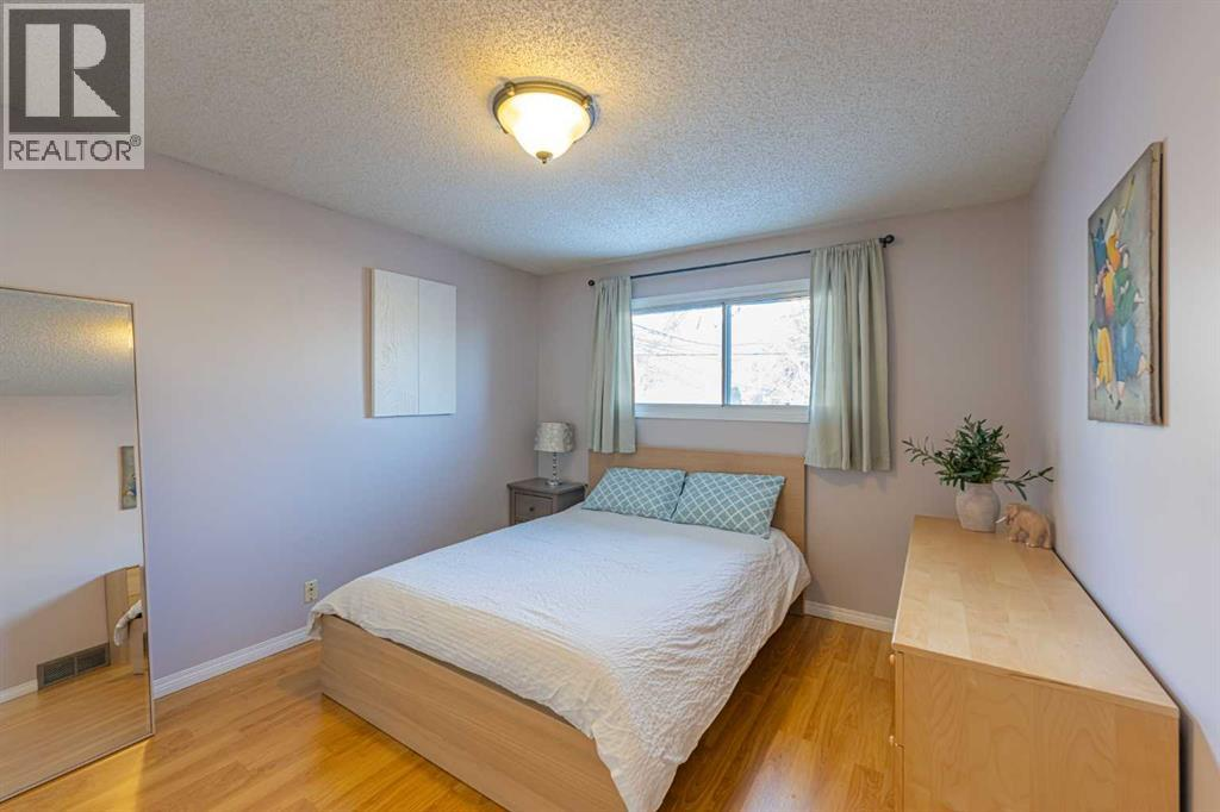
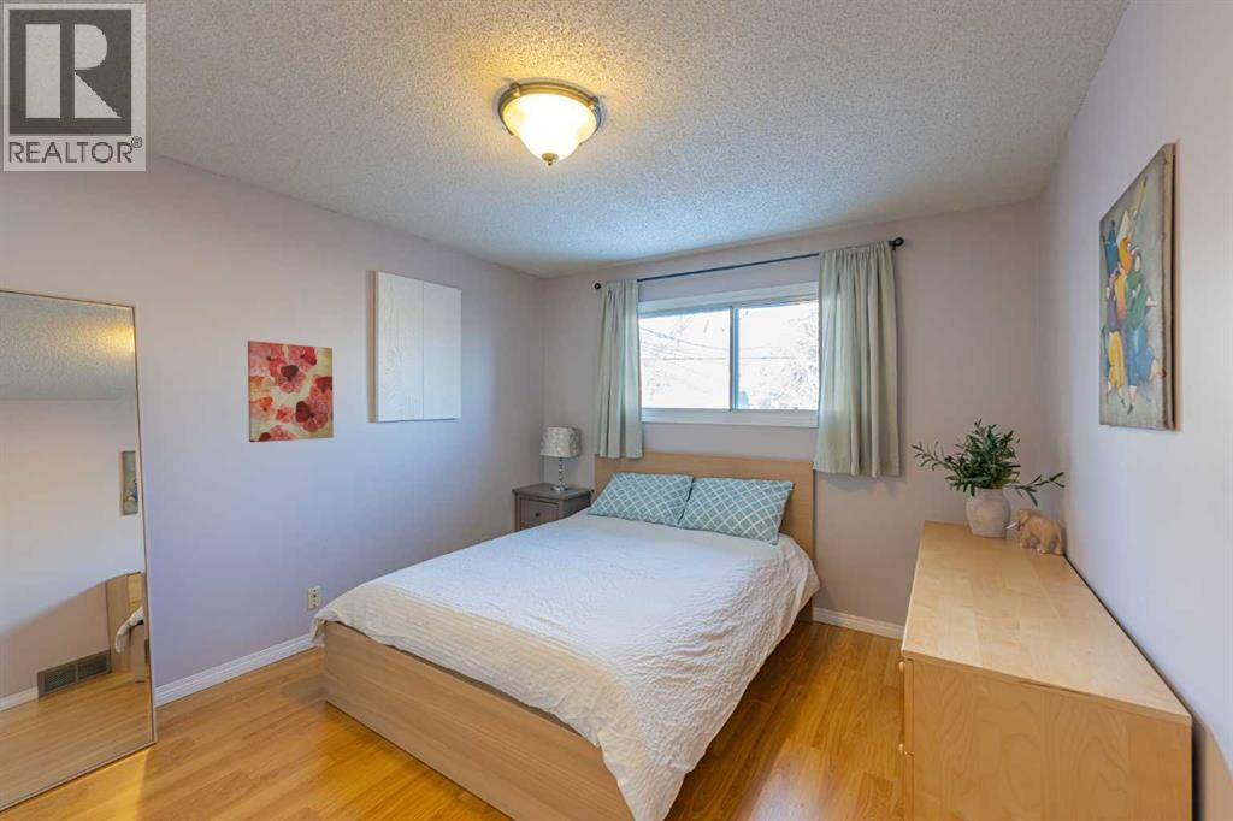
+ wall art (293, 392)
